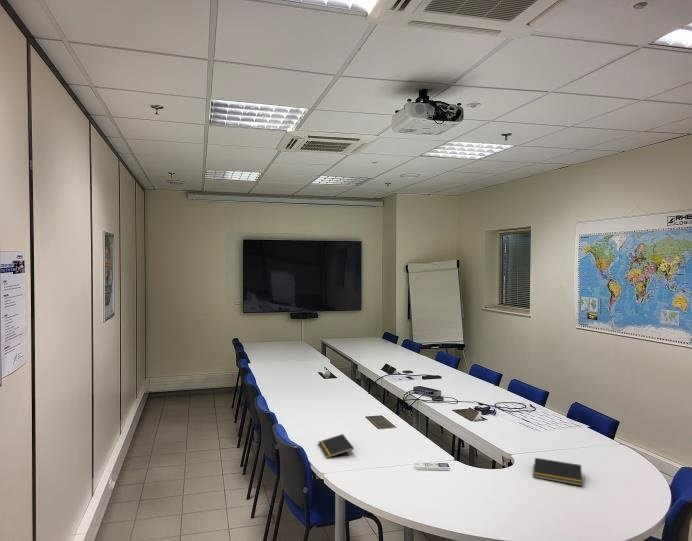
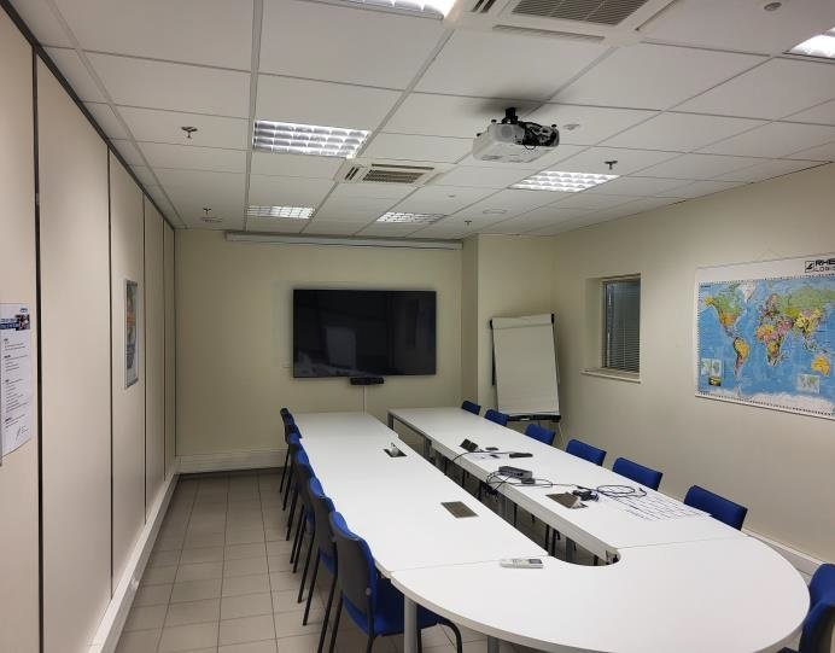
- notepad (557, 471)
- notepad (335, 445)
